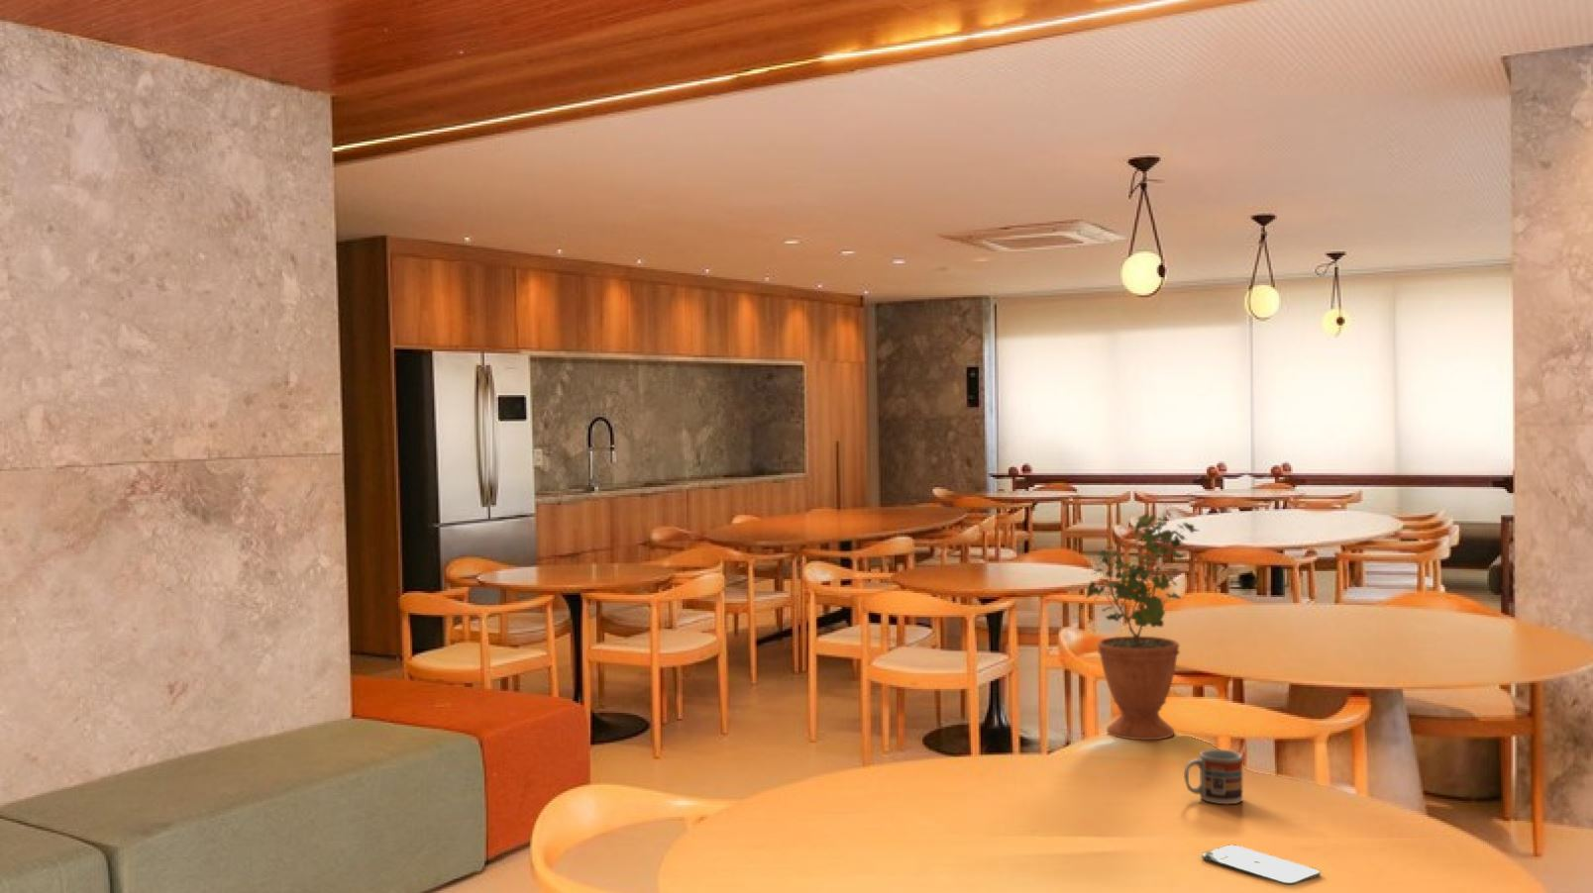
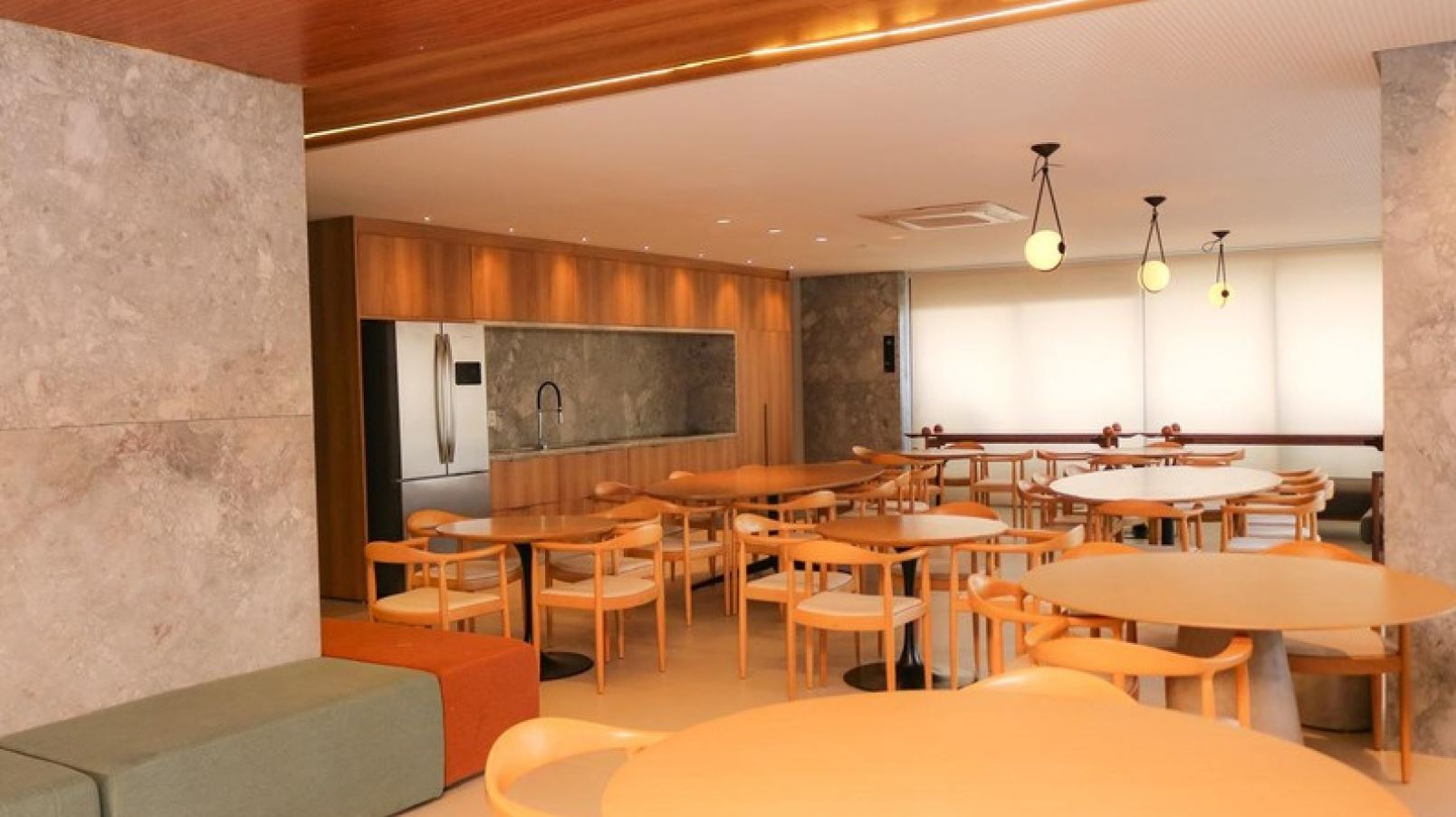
- smartphone (1259, 863)
- cup (1212, 776)
- potted plant (1143, 616)
